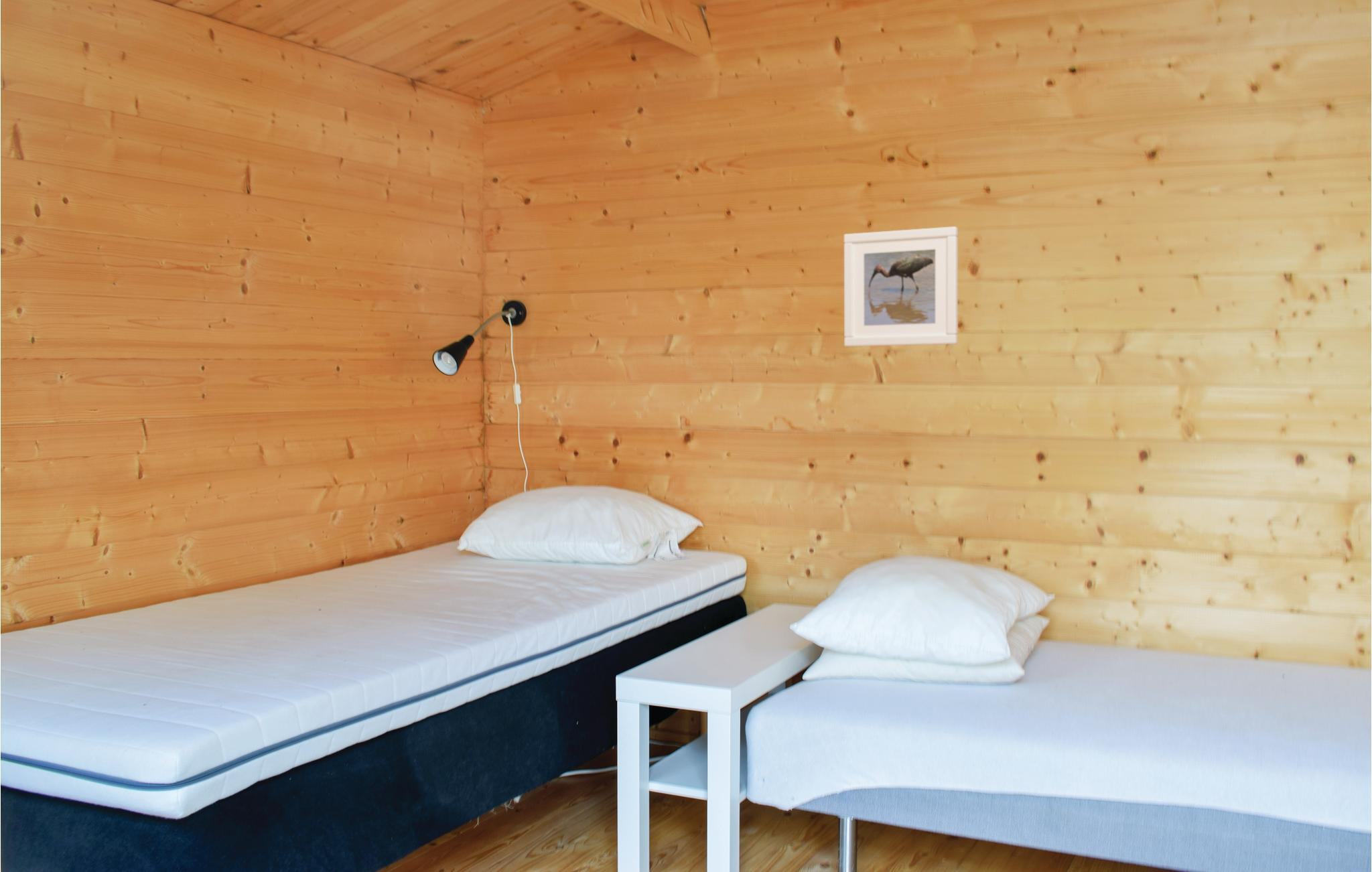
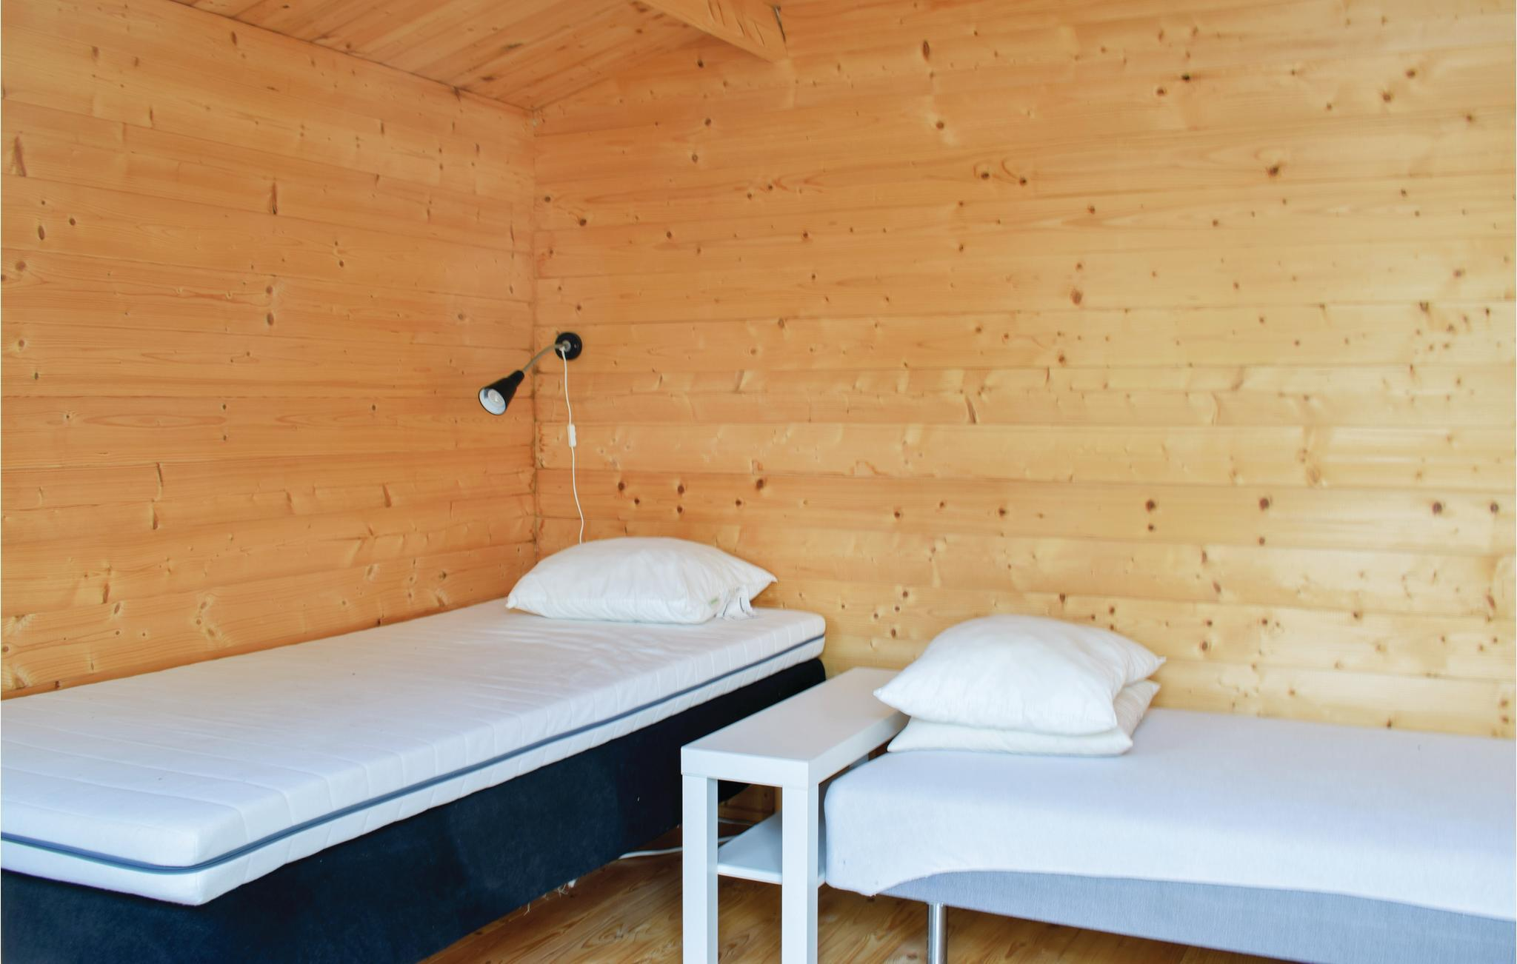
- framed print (900, 288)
